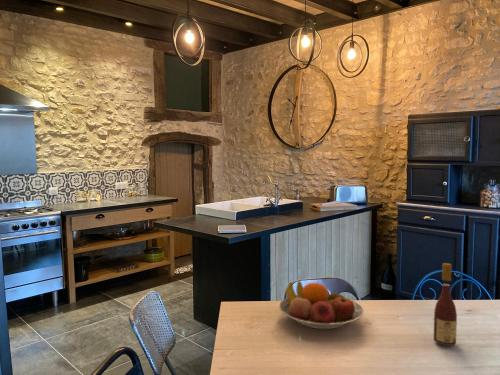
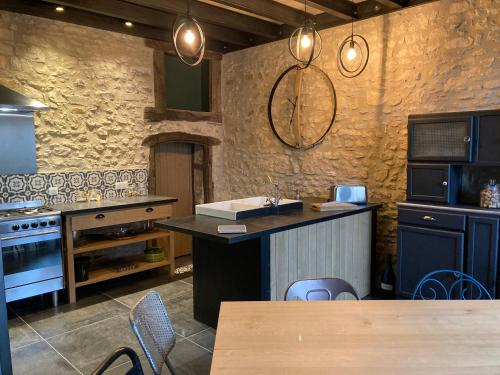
- wine bottle (445, 303)
- fruit bowl (320, 303)
